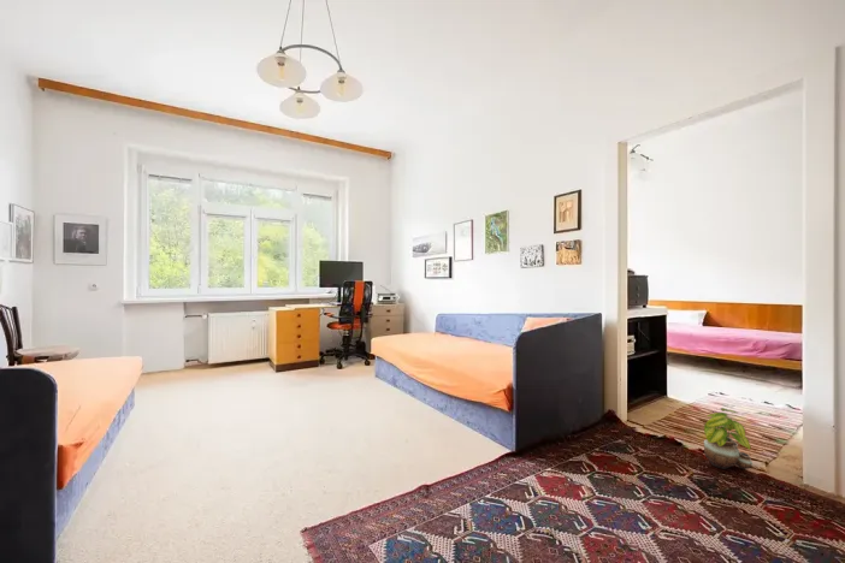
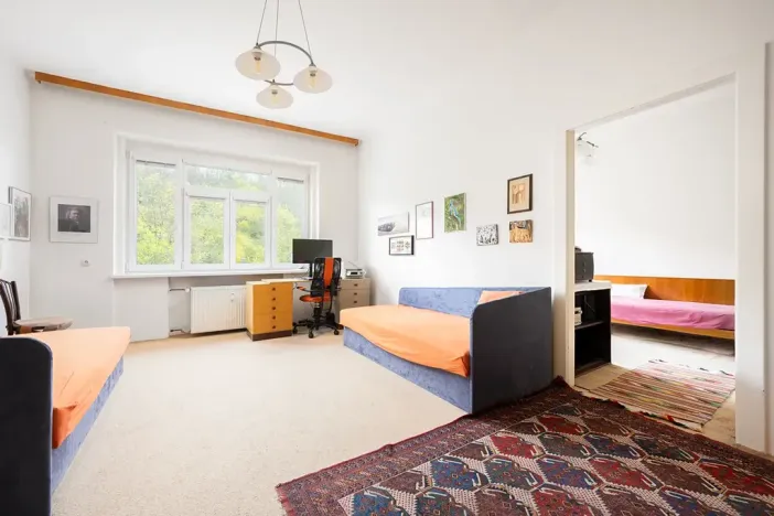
- potted plant (727, 438)
